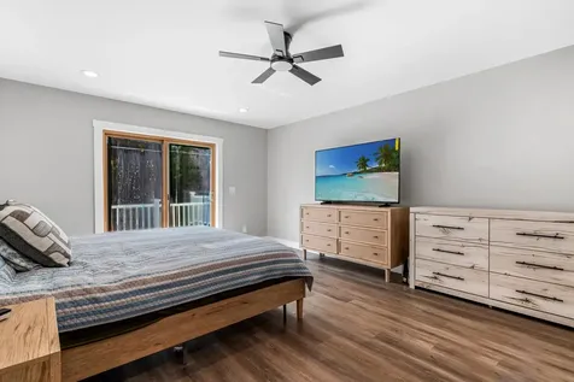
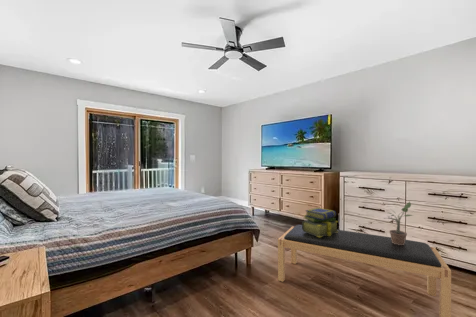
+ potted plant (397, 222)
+ bench (352, 260)
+ stack of books (319, 220)
